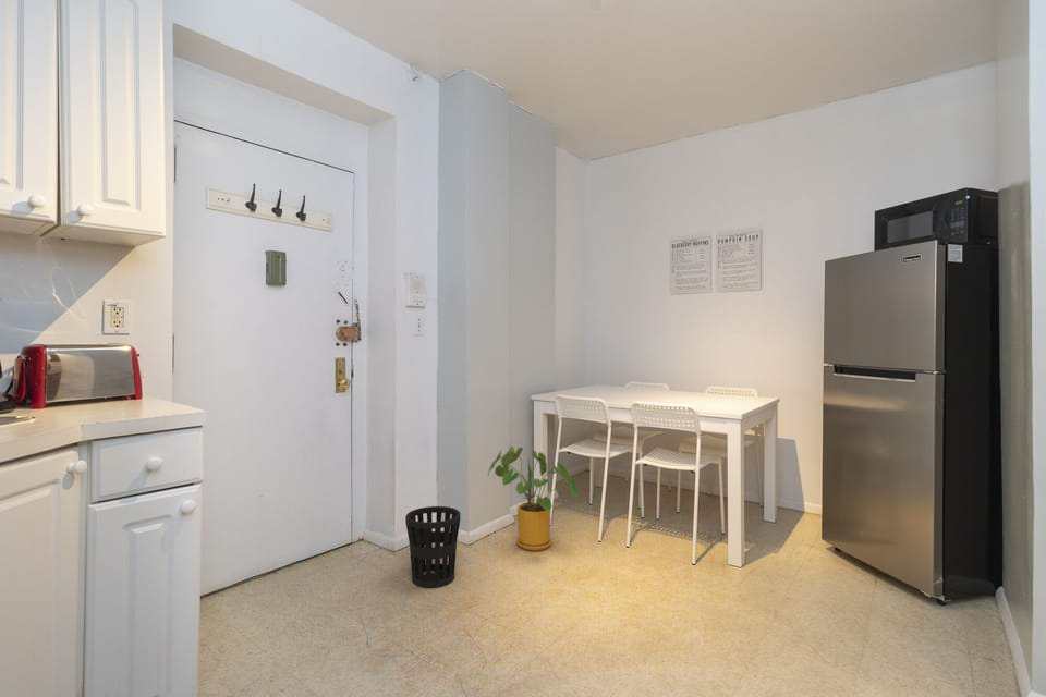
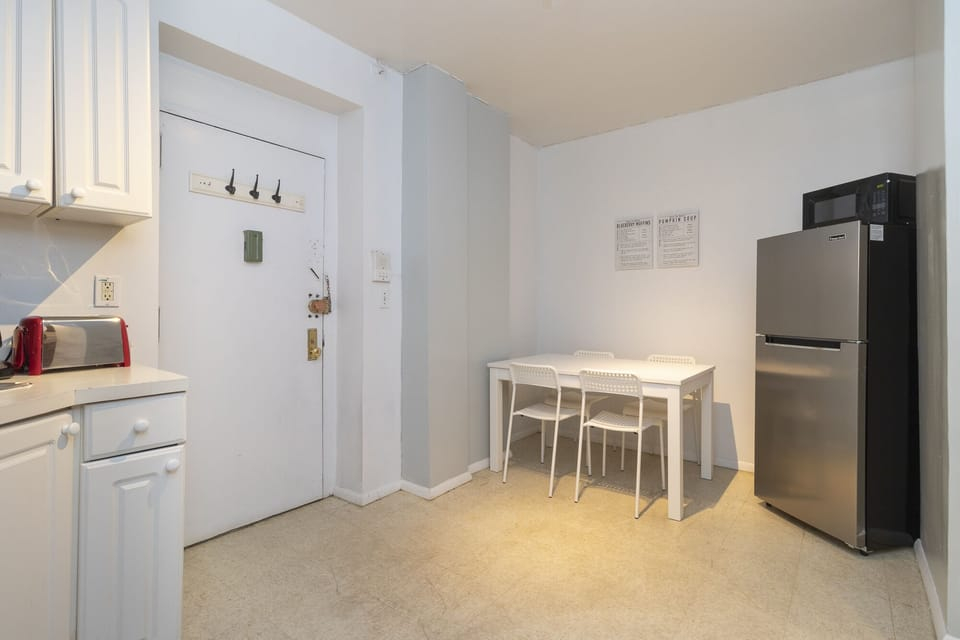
- wastebasket (434, 547)
- house plant (530, 498)
